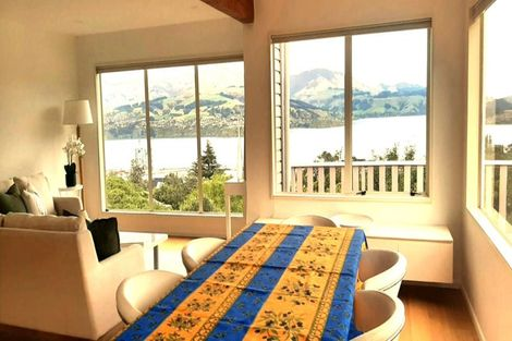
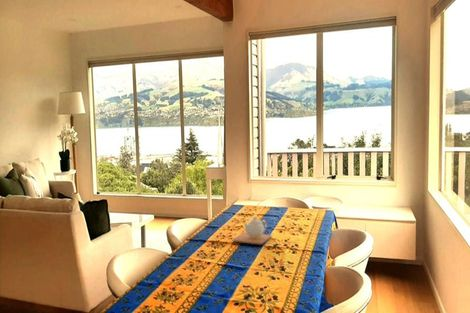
+ teapot (252, 227)
